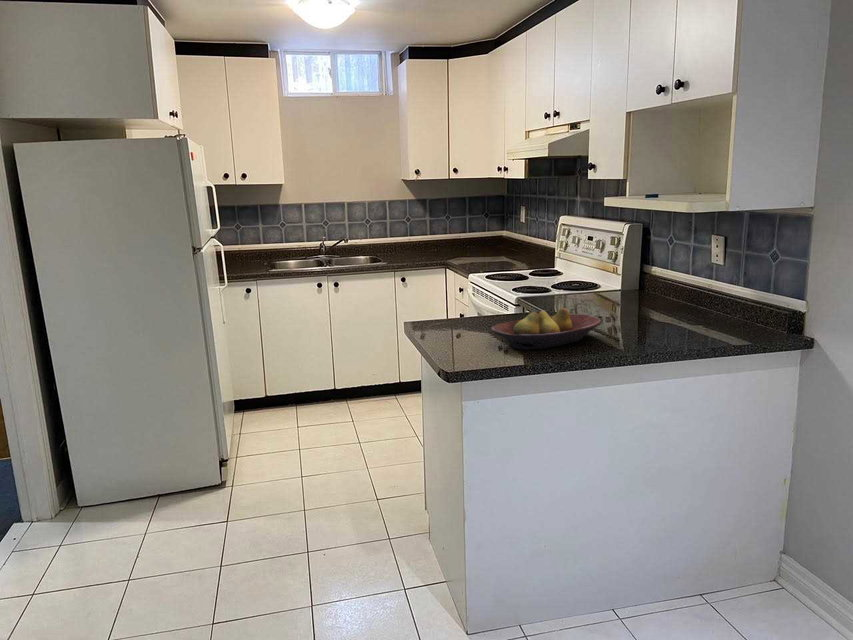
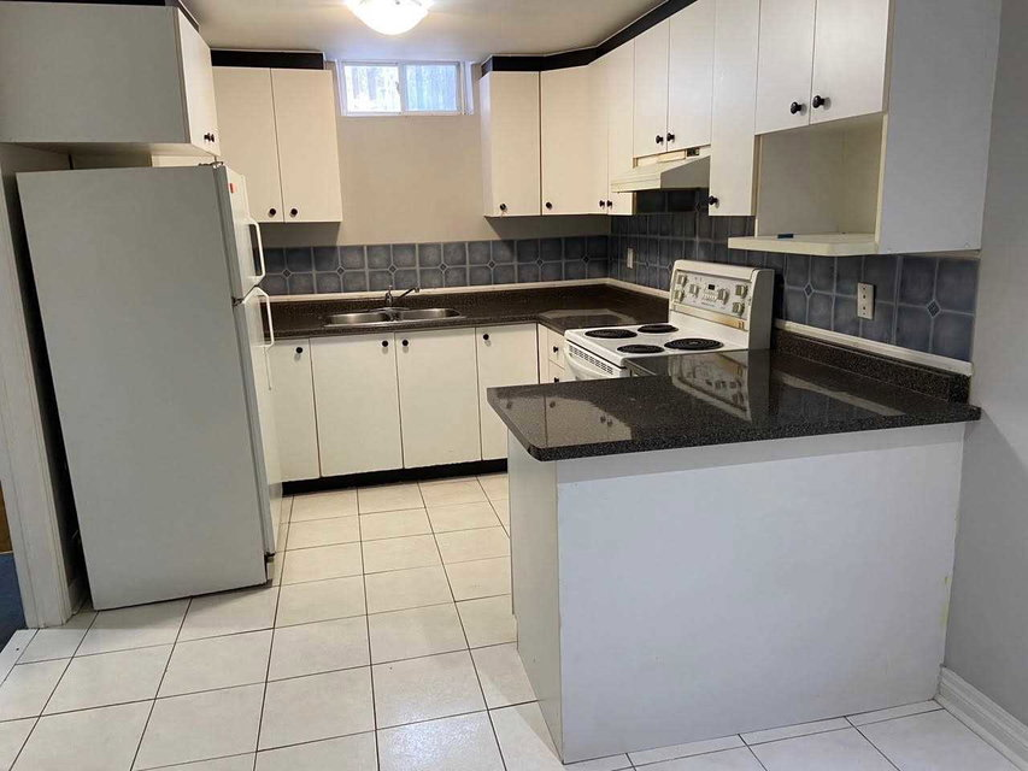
- fruit bowl (547, 325)
